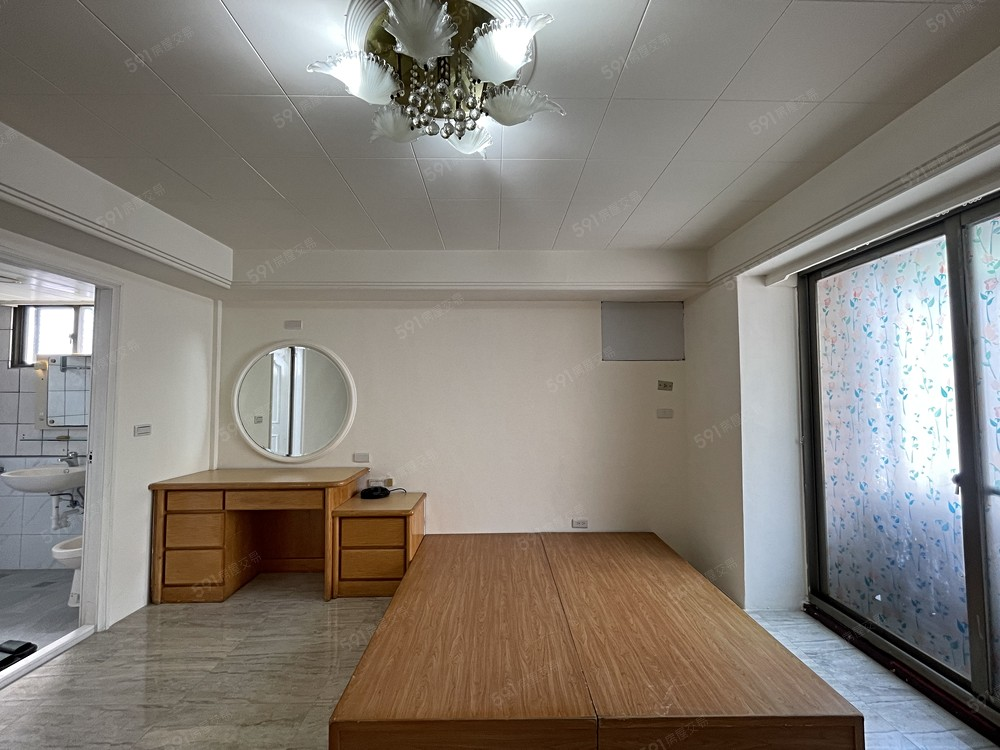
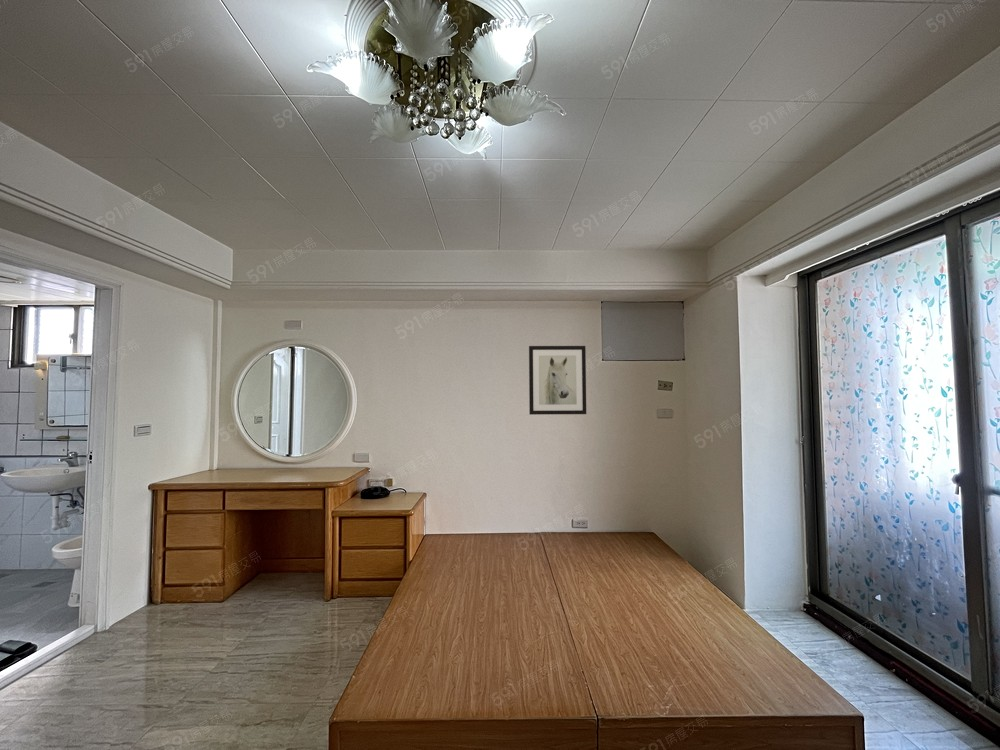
+ wall art (557, 380)
